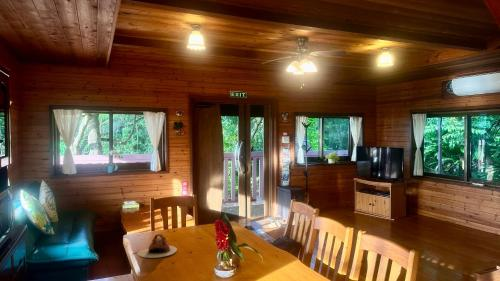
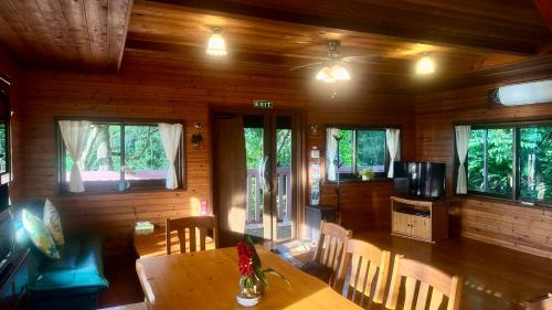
- teapot (157, 242)
